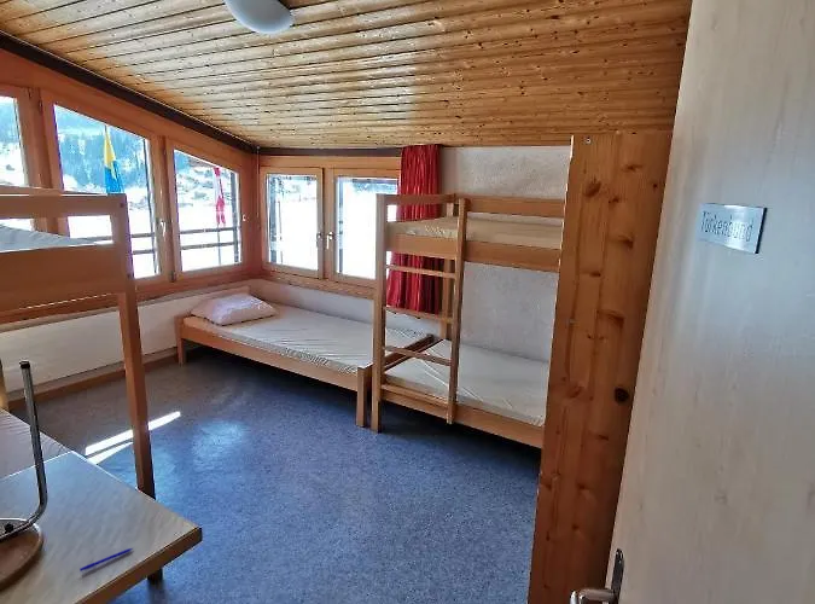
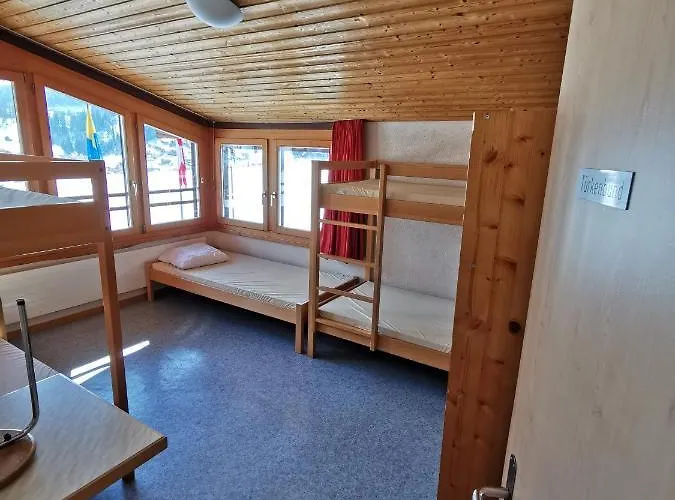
- pen (107, 558)
